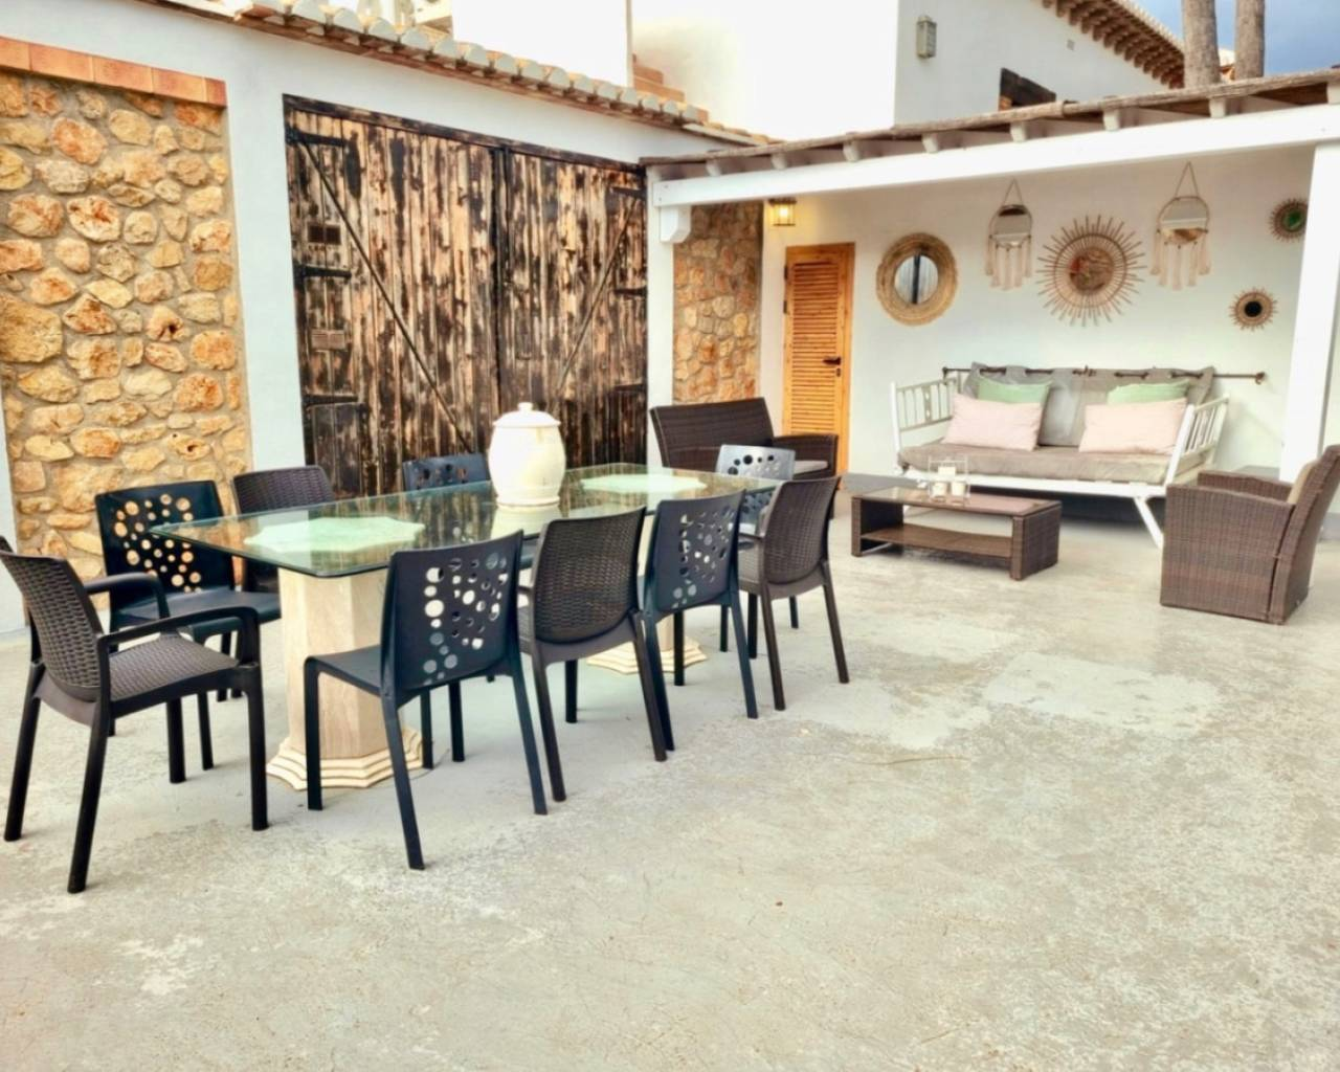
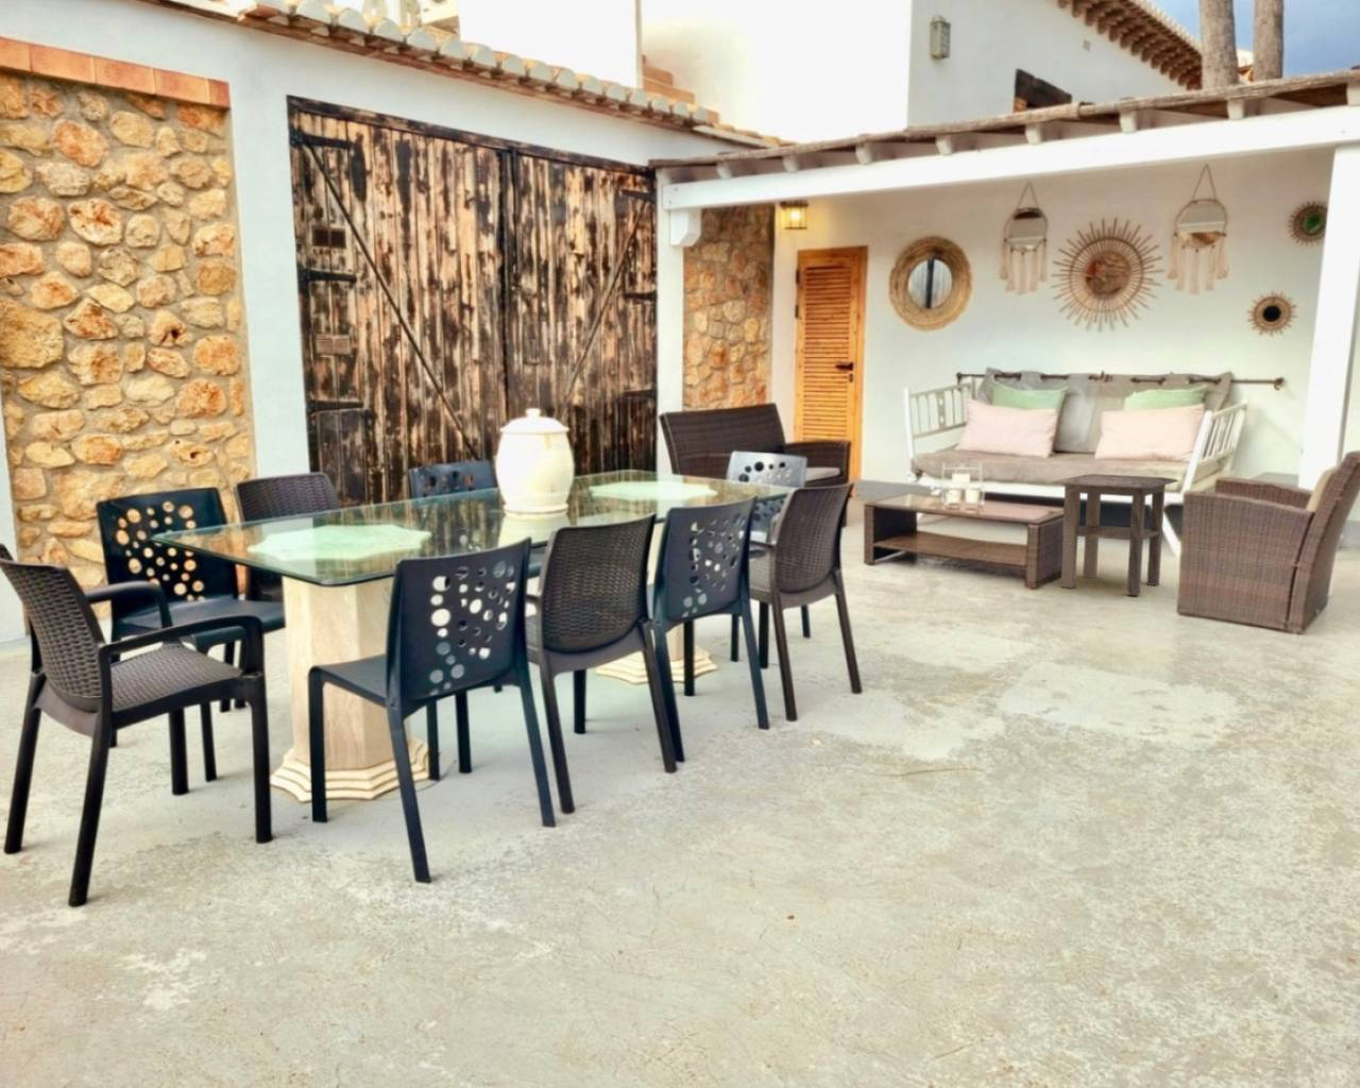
+ side table (1112, 532)
